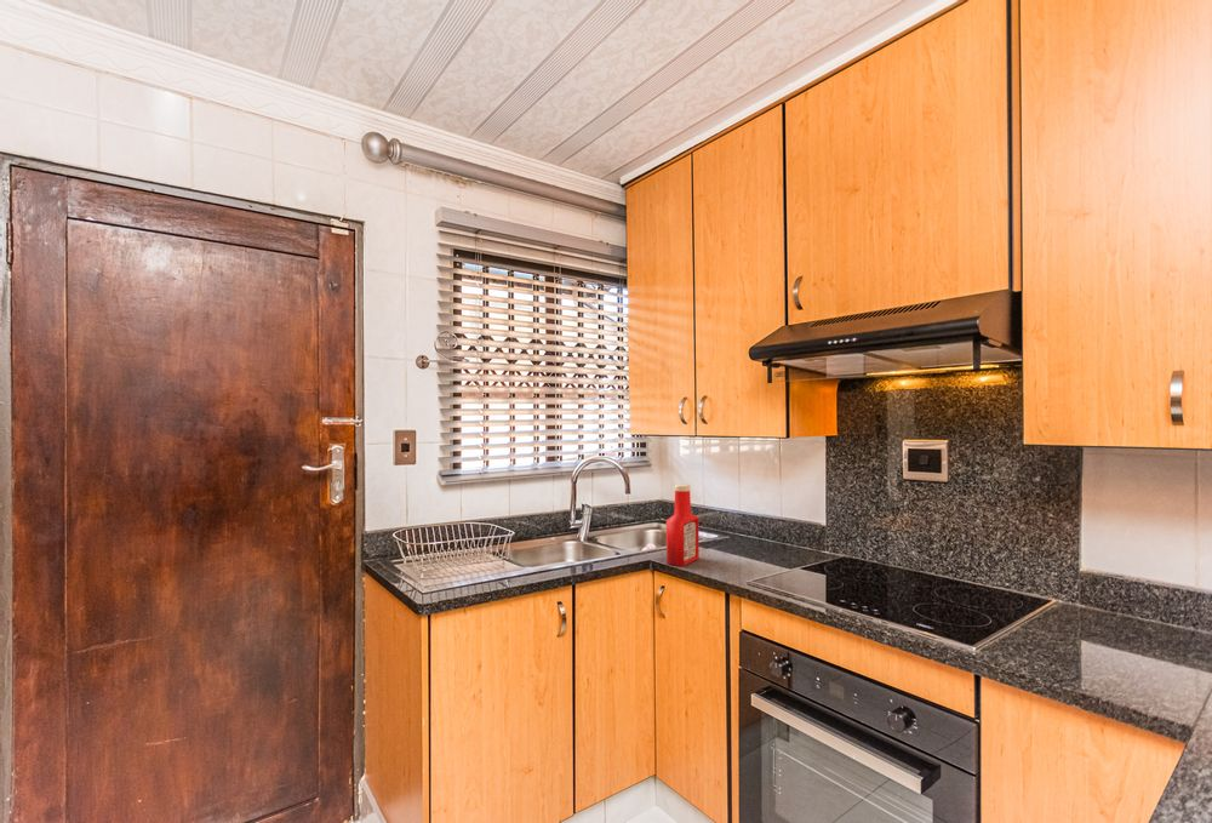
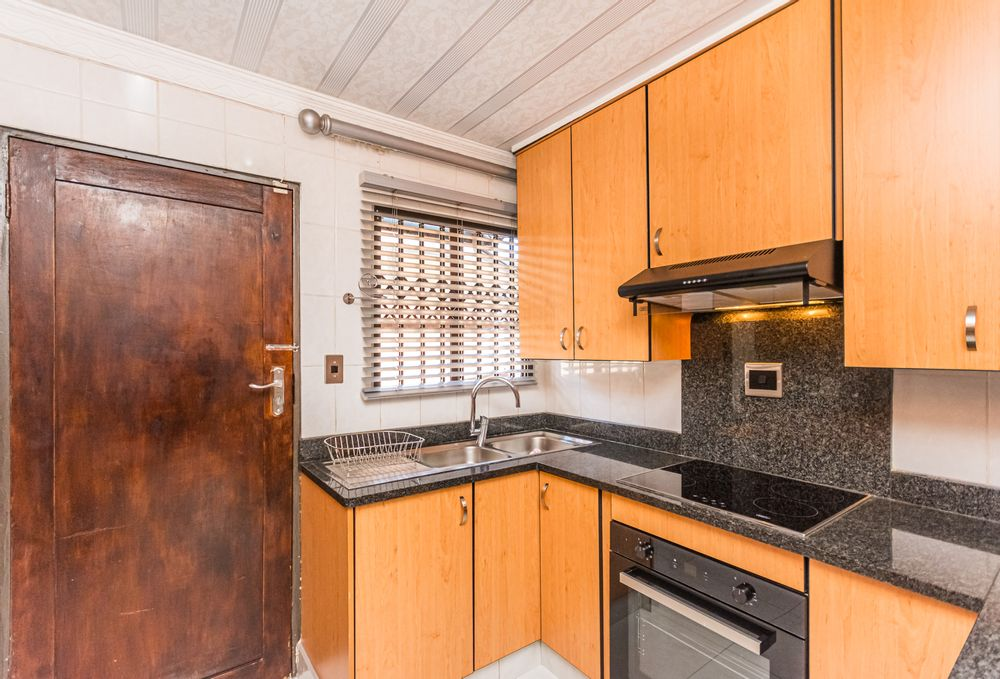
- soap bottle (682, 522)
